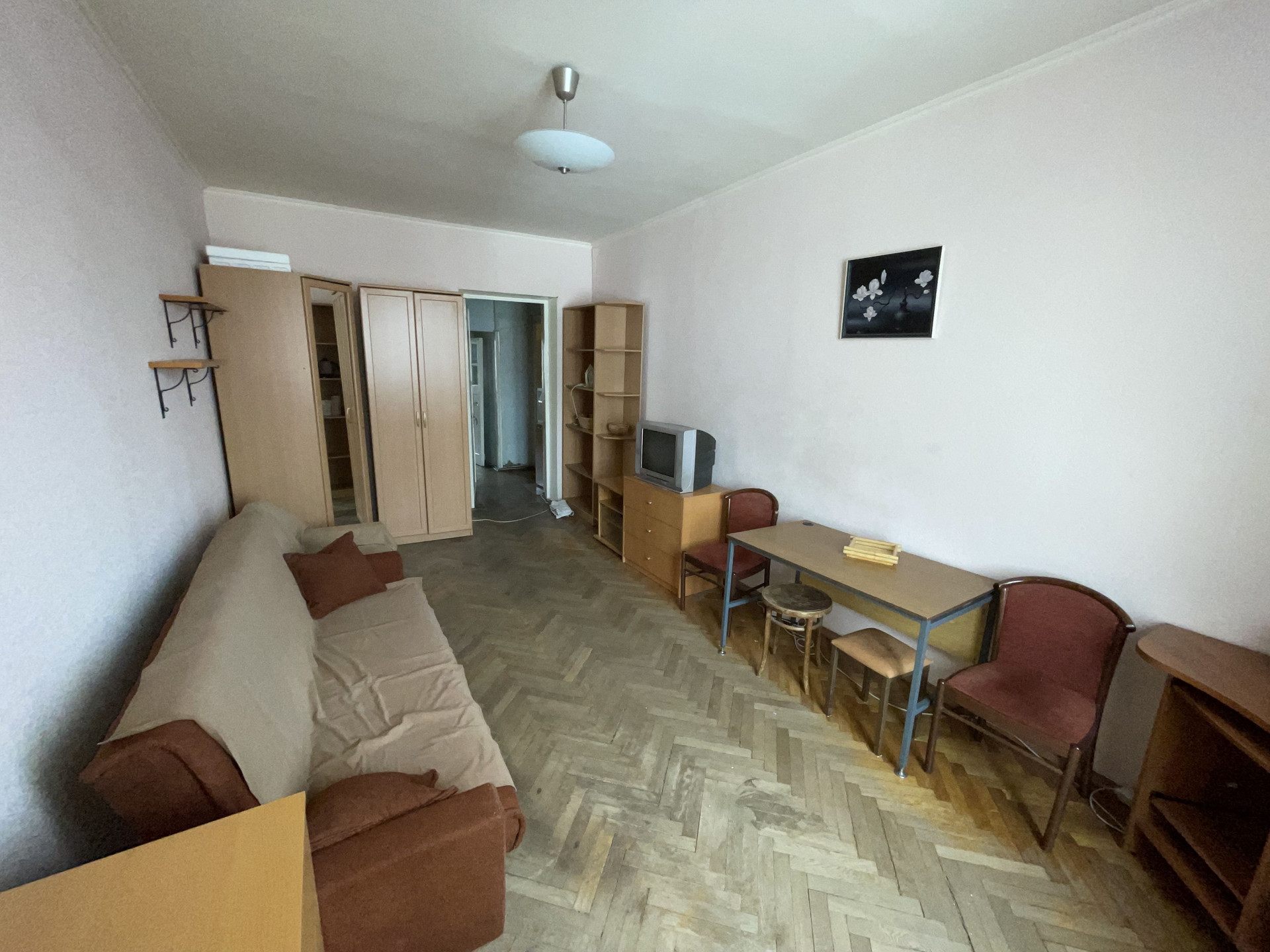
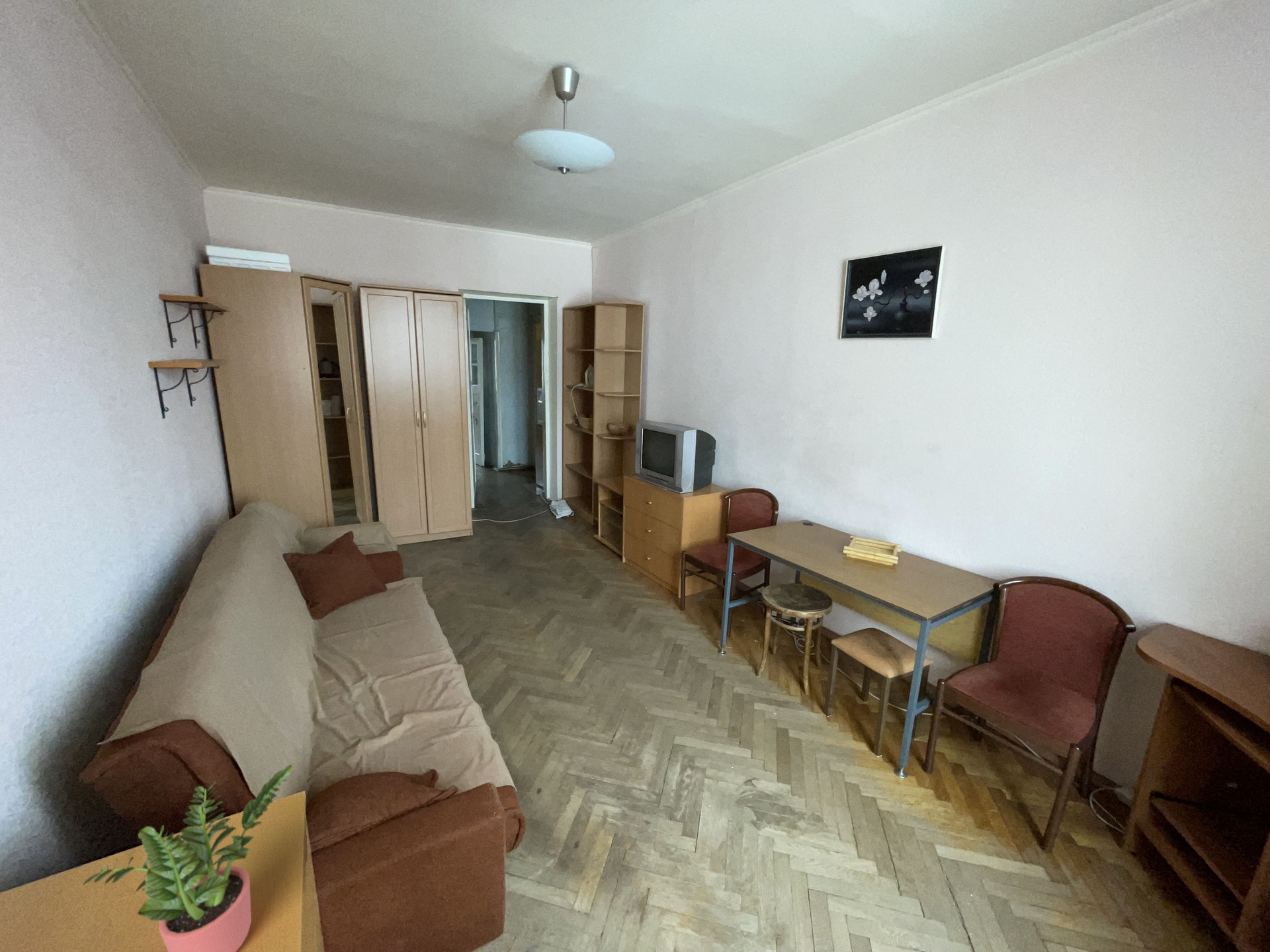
+ potted plant (192, 854)
